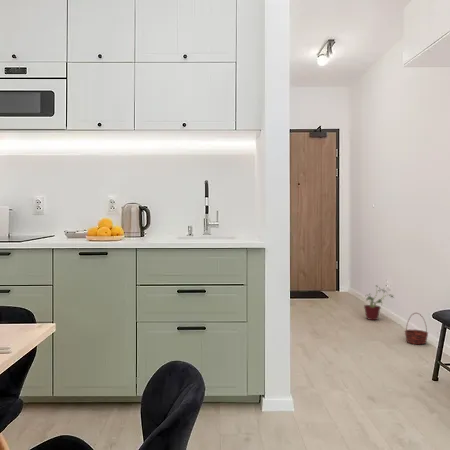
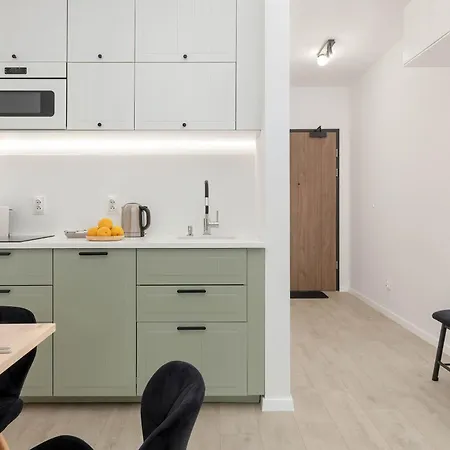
- potted plant (379, 302)
- basket (416, 330)
